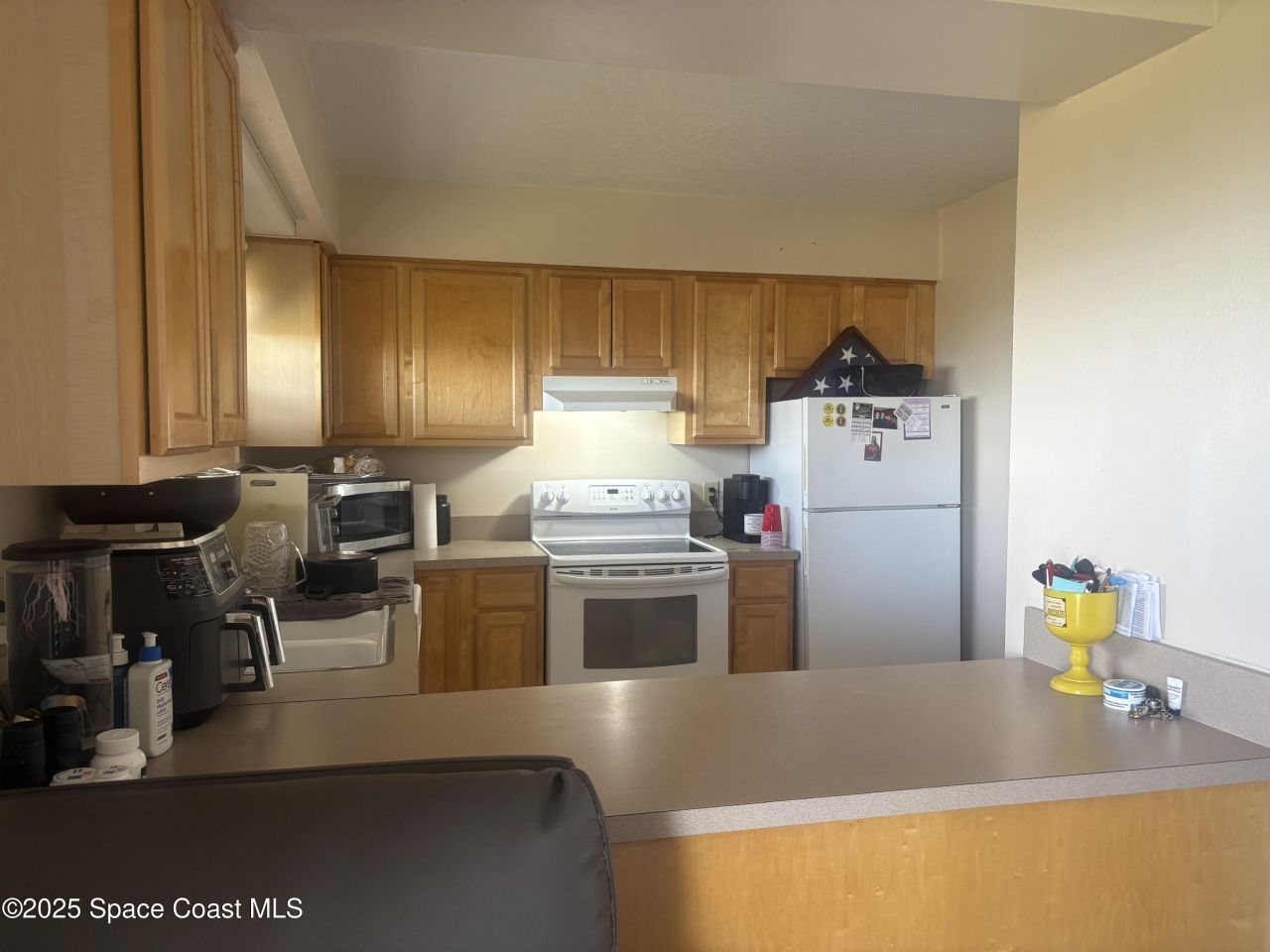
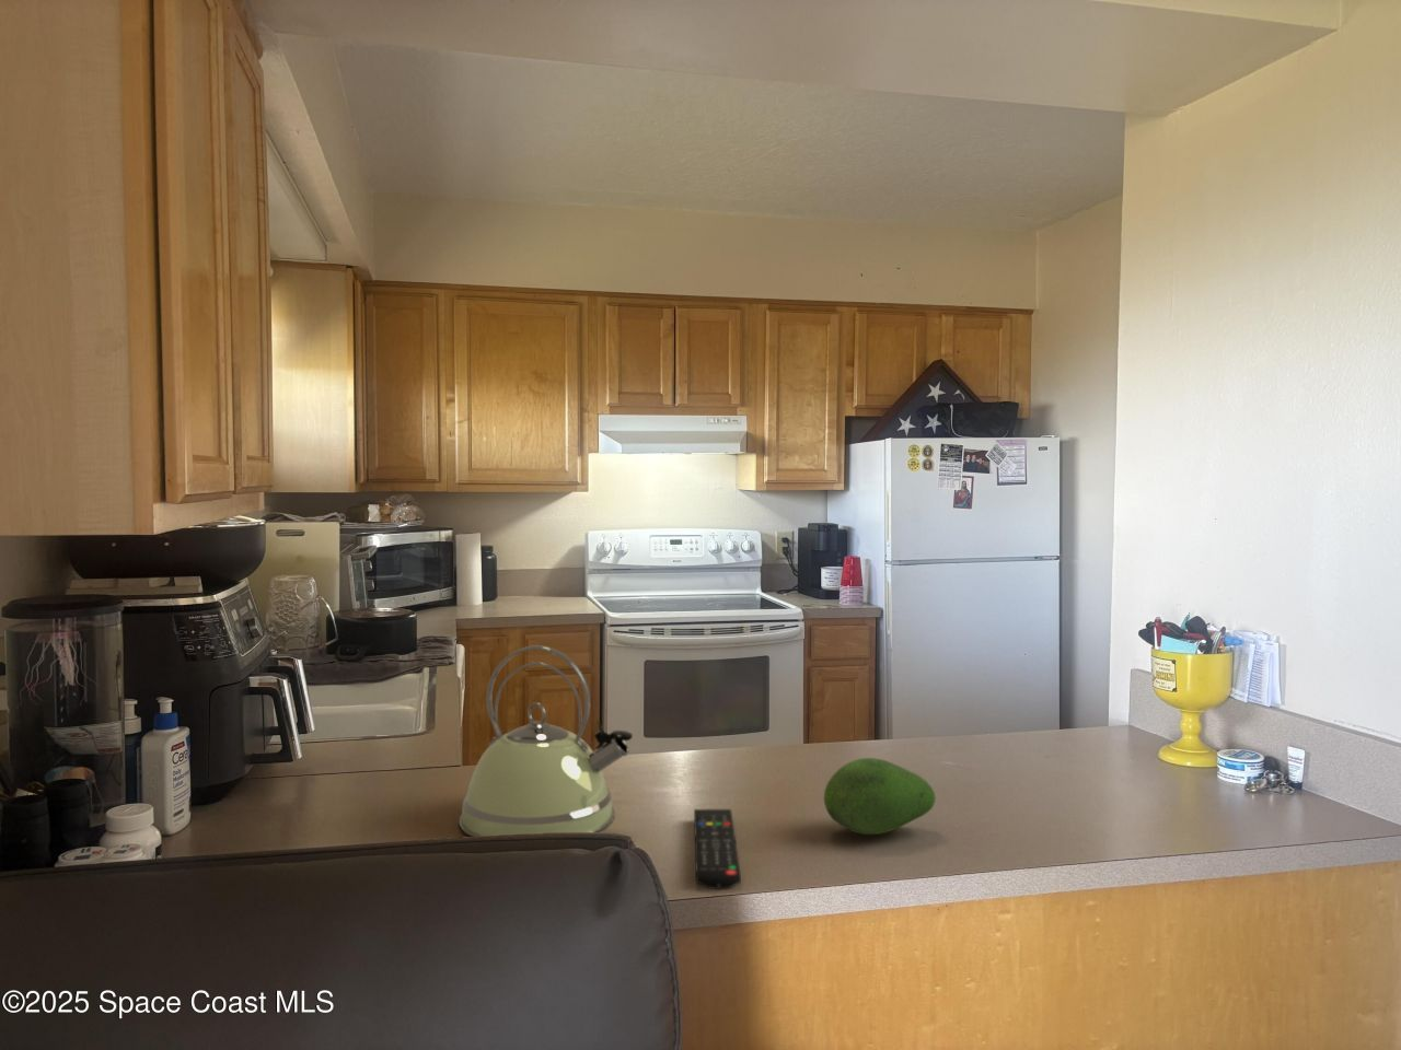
+ kettle (547, 731)
+ remote control (715, 845)
+ fruit (879, 795)
